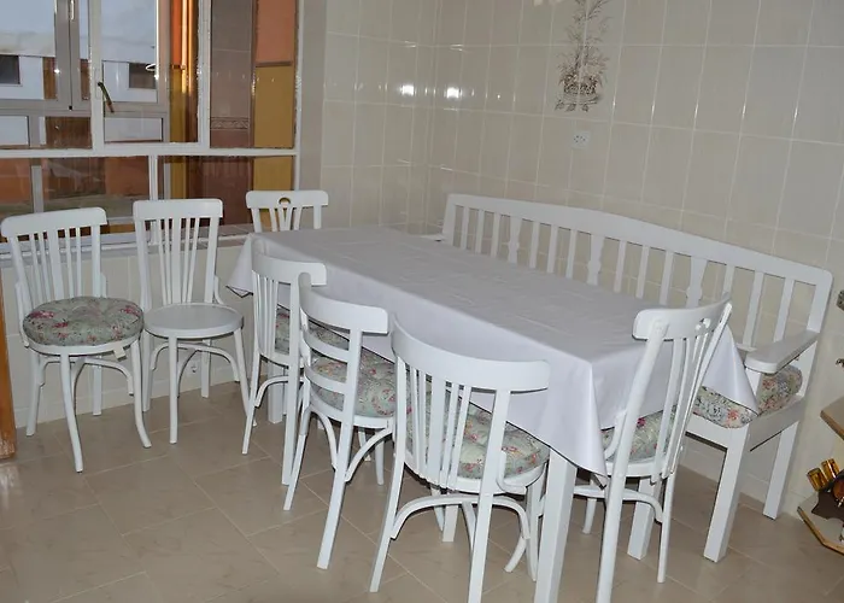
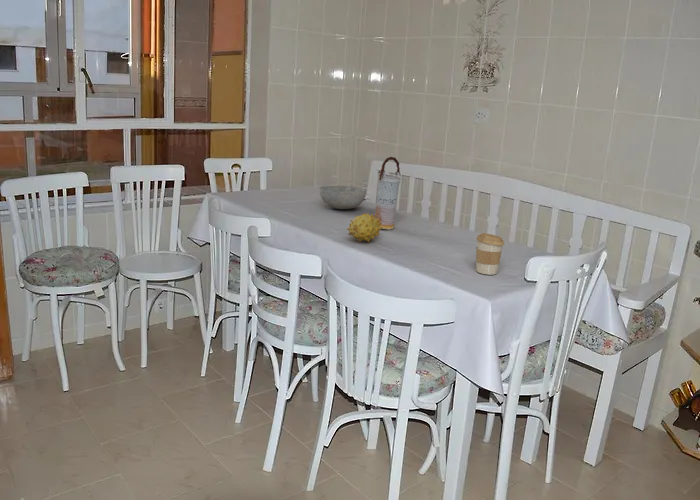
+ vase (387, 192)
+ bowl (342, 198)
+ coffee cup (488, 253)
+ fruit (365, 226)
